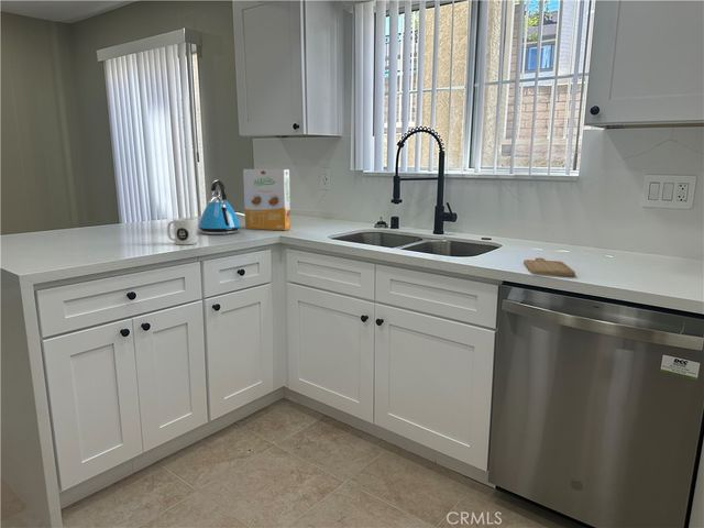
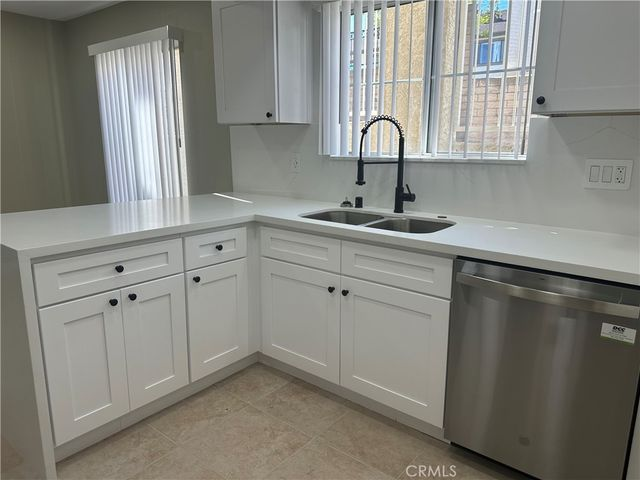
- cereal box (266, 199)
- chopping board (546, 265)
- mug (180, 231)
- kettle (219, 206)
